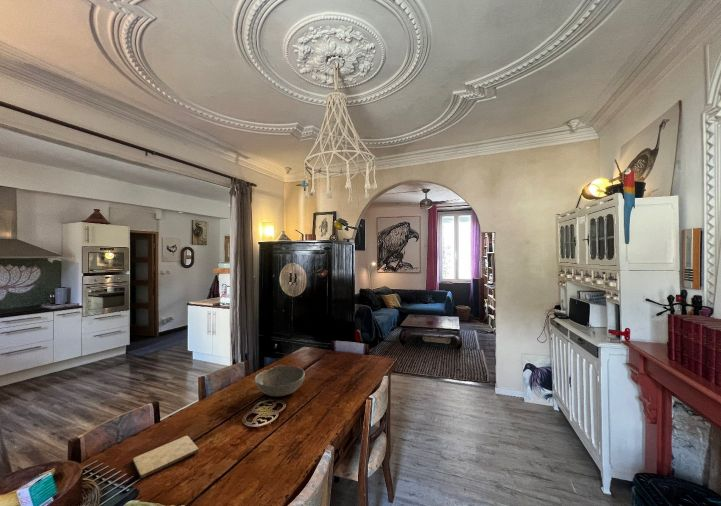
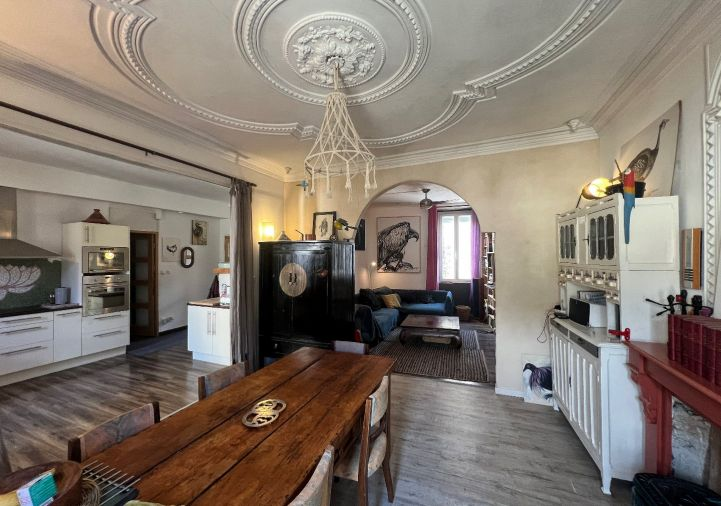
- cutting board (166, 454)
- bowl (280, 382)
